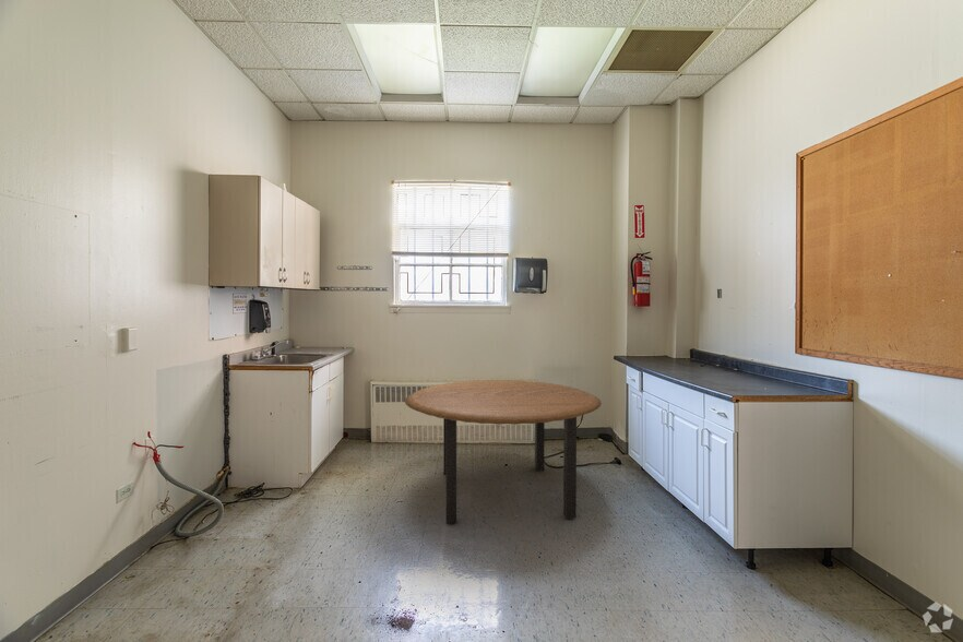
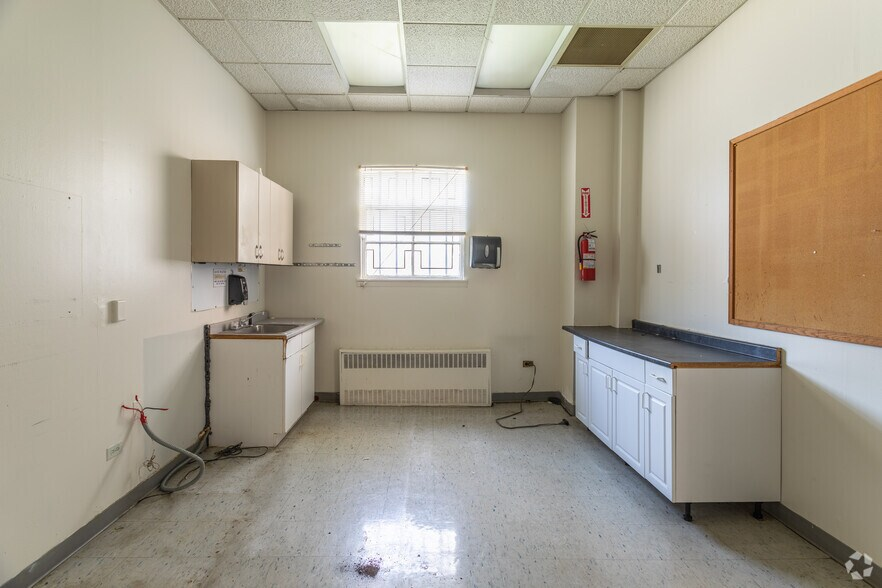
- dining table (501, 424)
